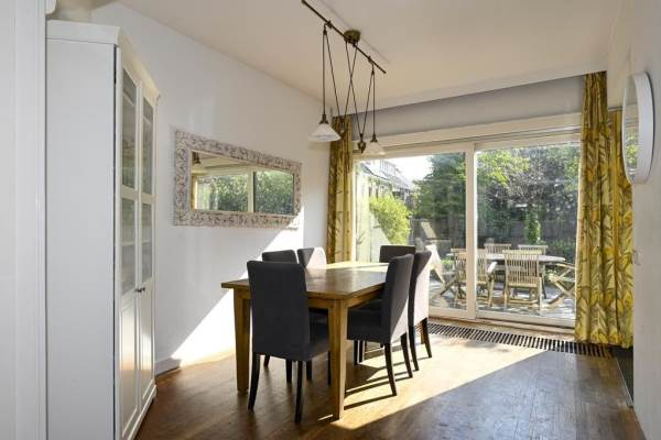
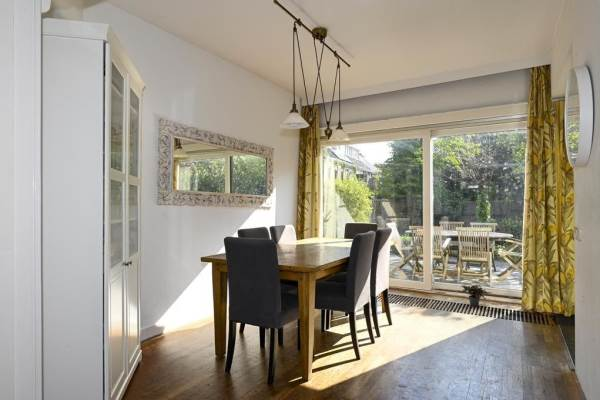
+ potted plant (474, 295)
